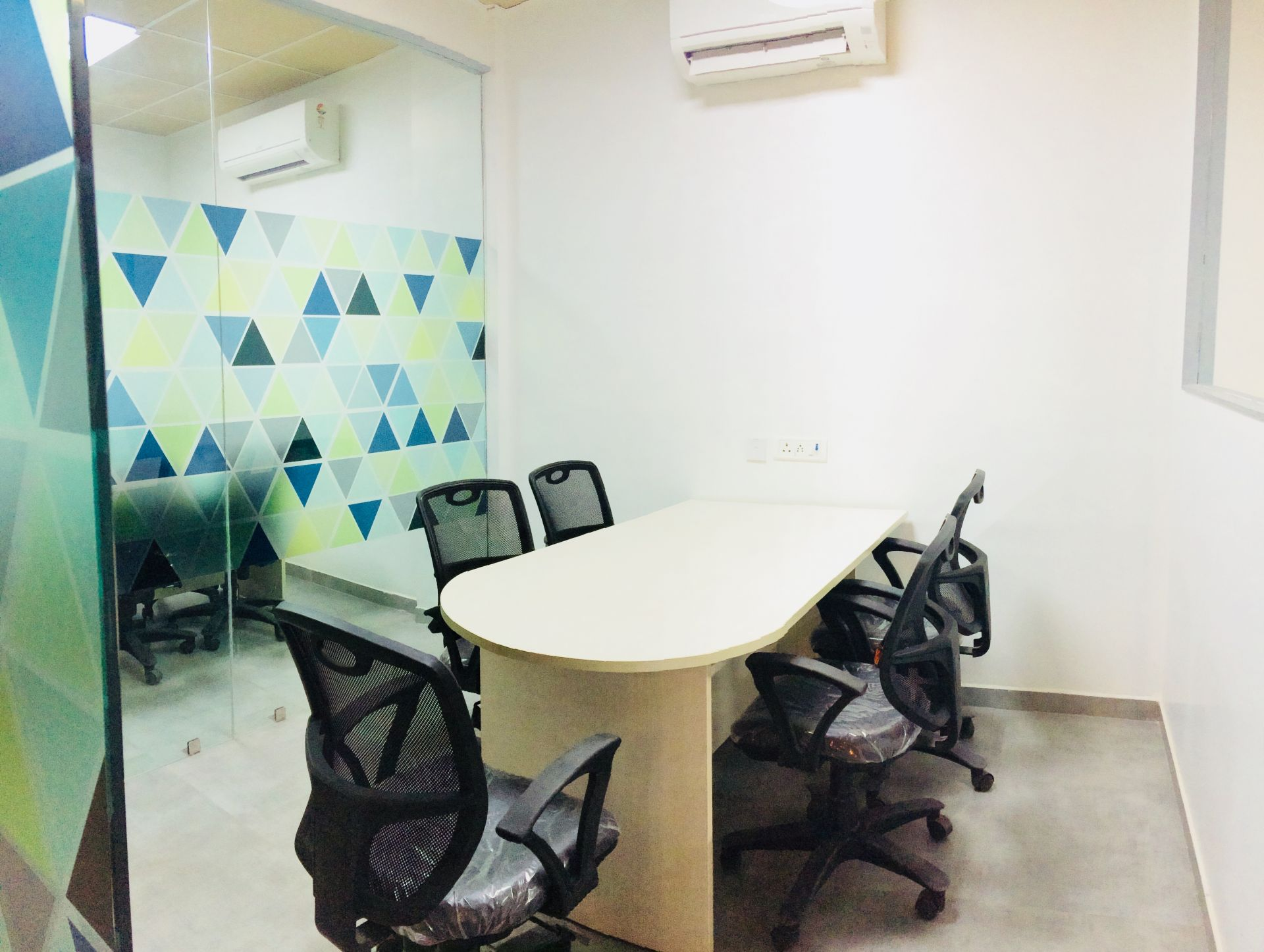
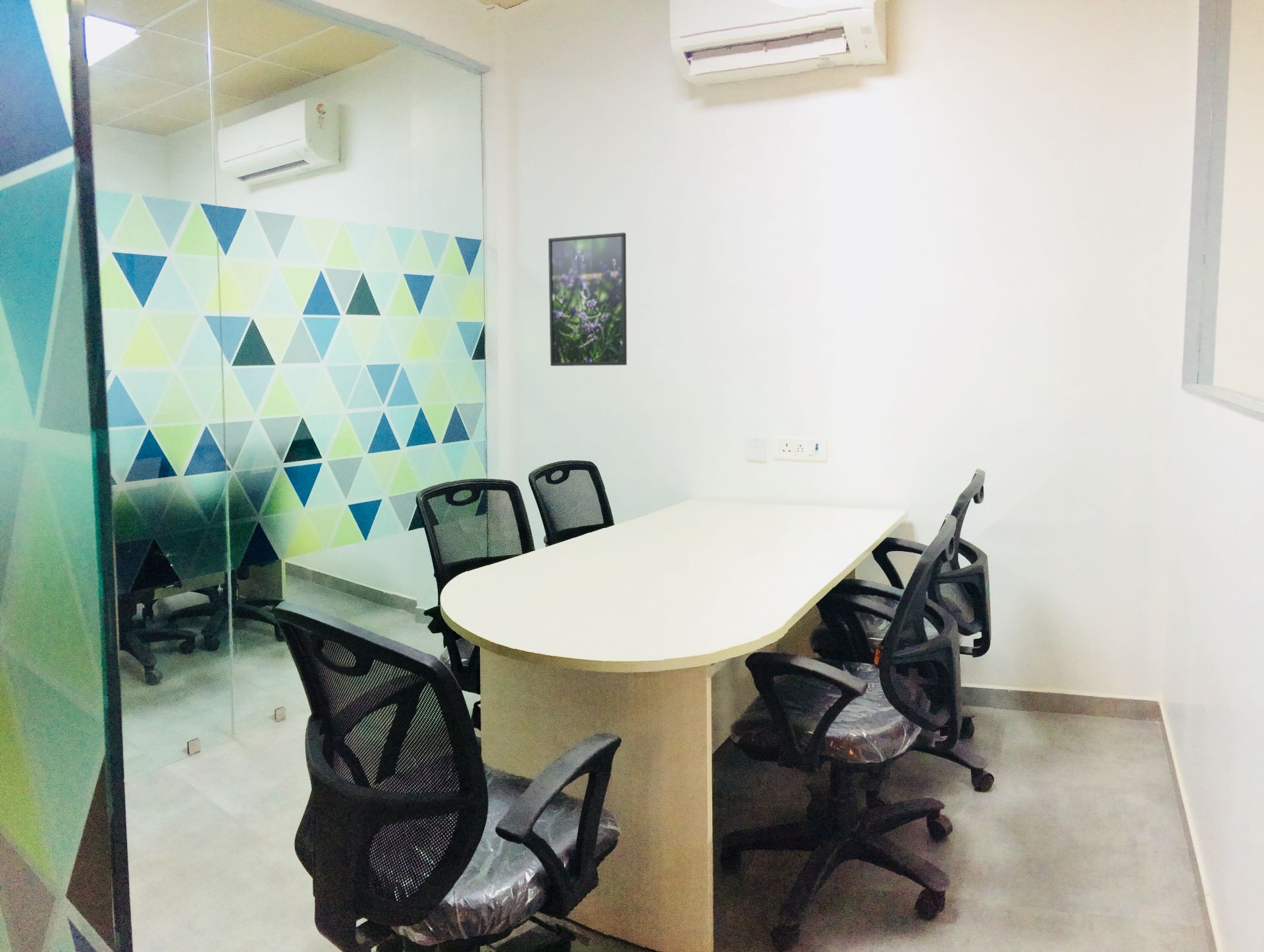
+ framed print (587, 301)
